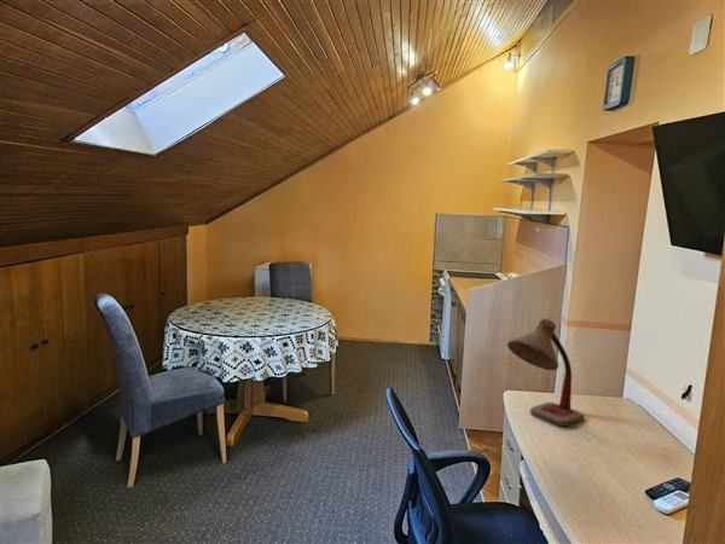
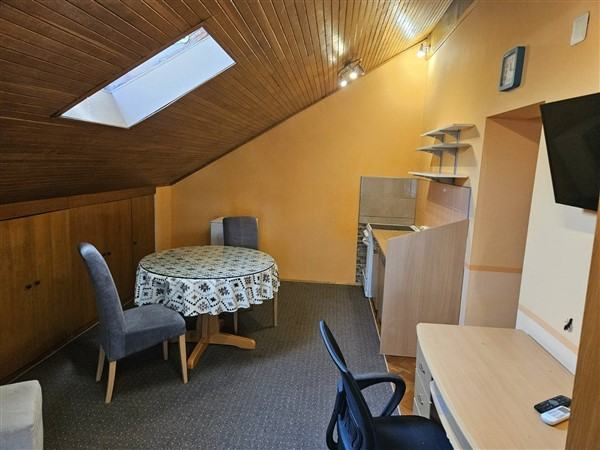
- desk lamp (547, 369)
